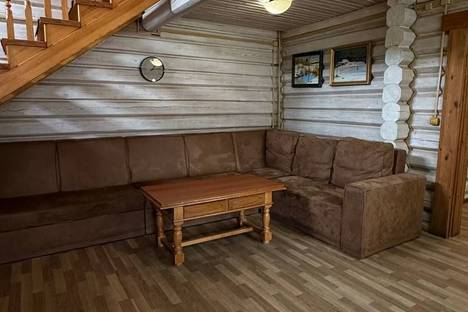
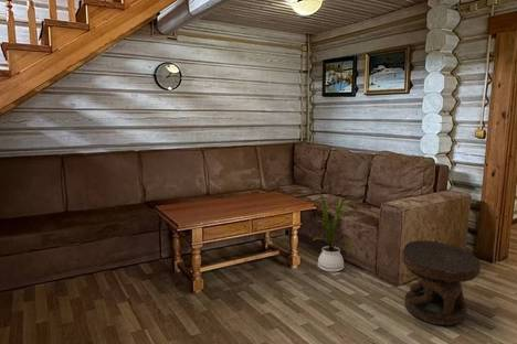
+ side table (436, 281)
+ house plant (329, 228)
